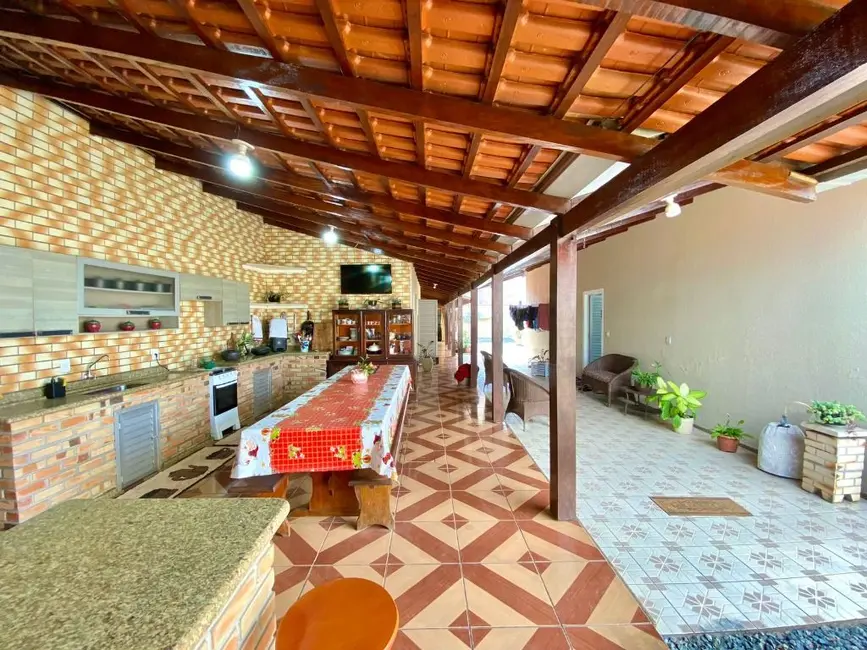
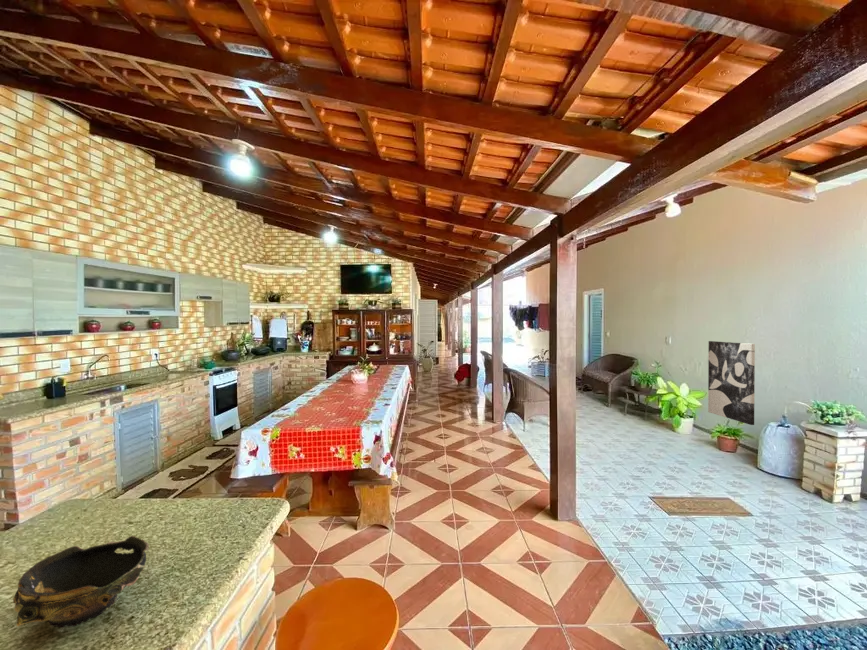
+ bowl (85, 585)
+ wall art (730, 380)
